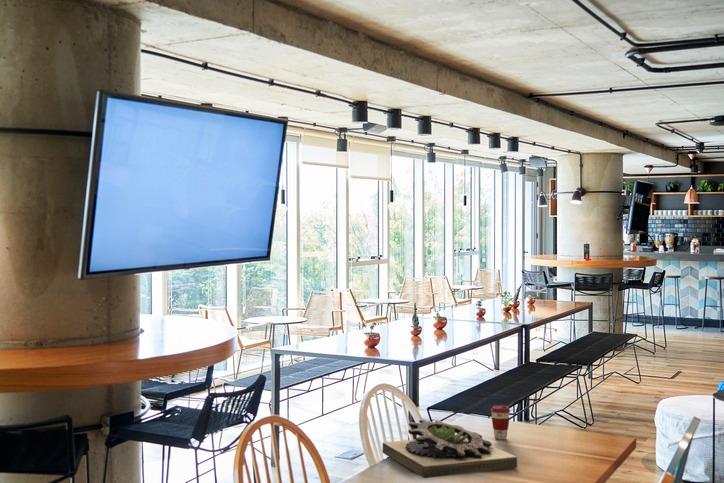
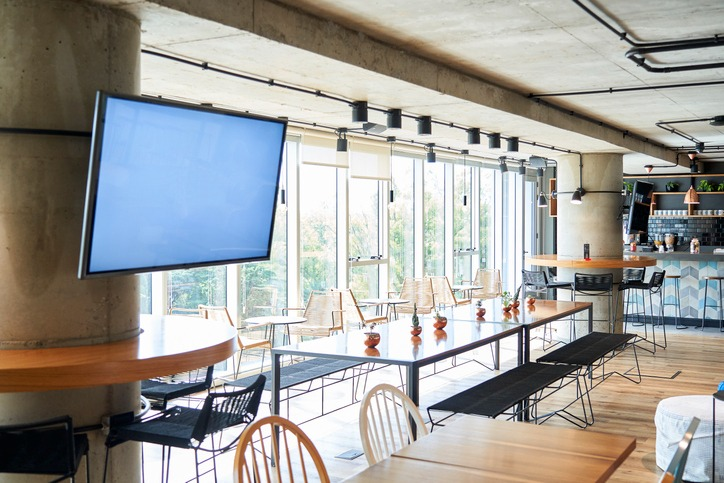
- coffee cup (500, 422)
- succulent planter (447, 442)
